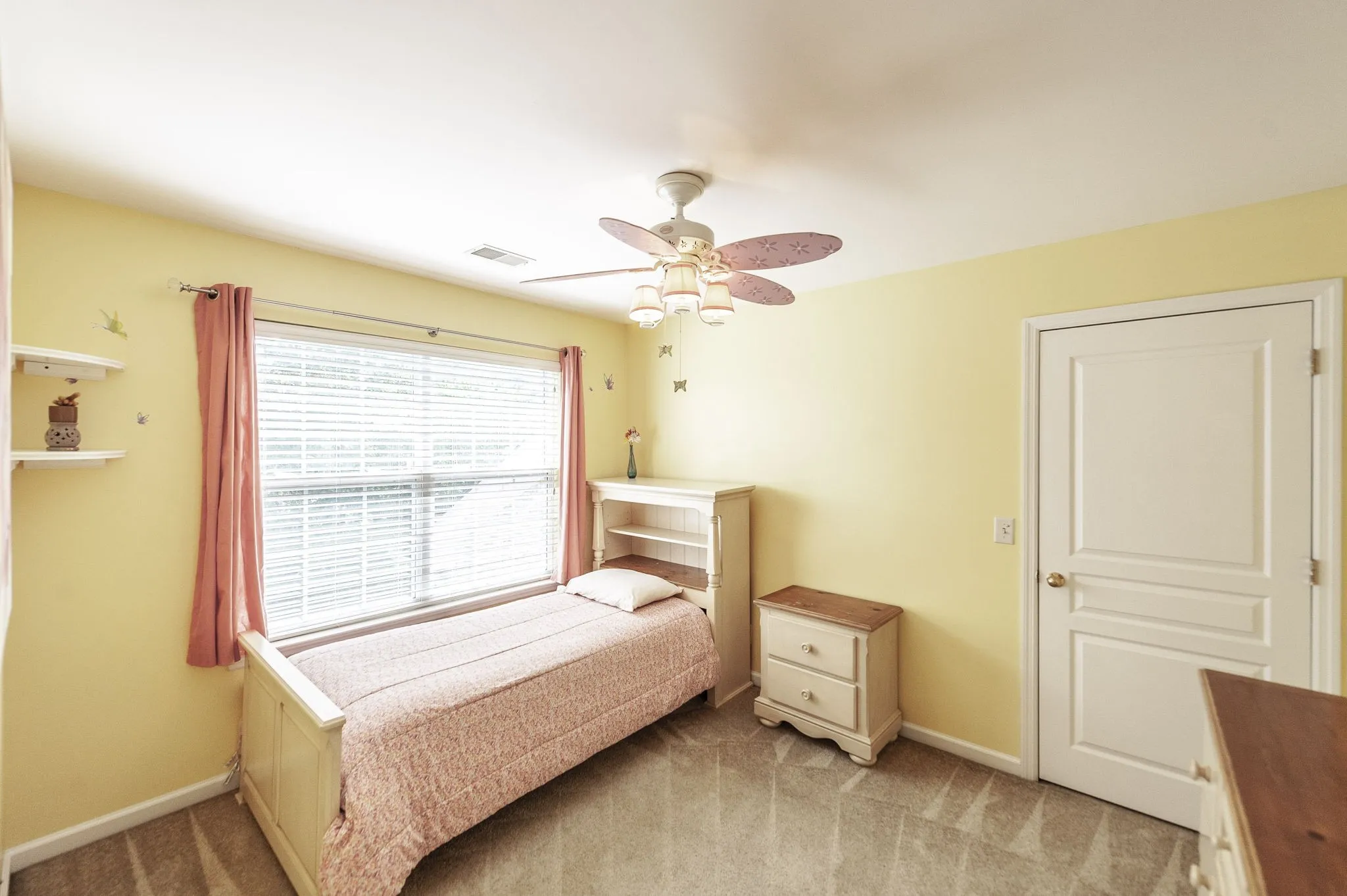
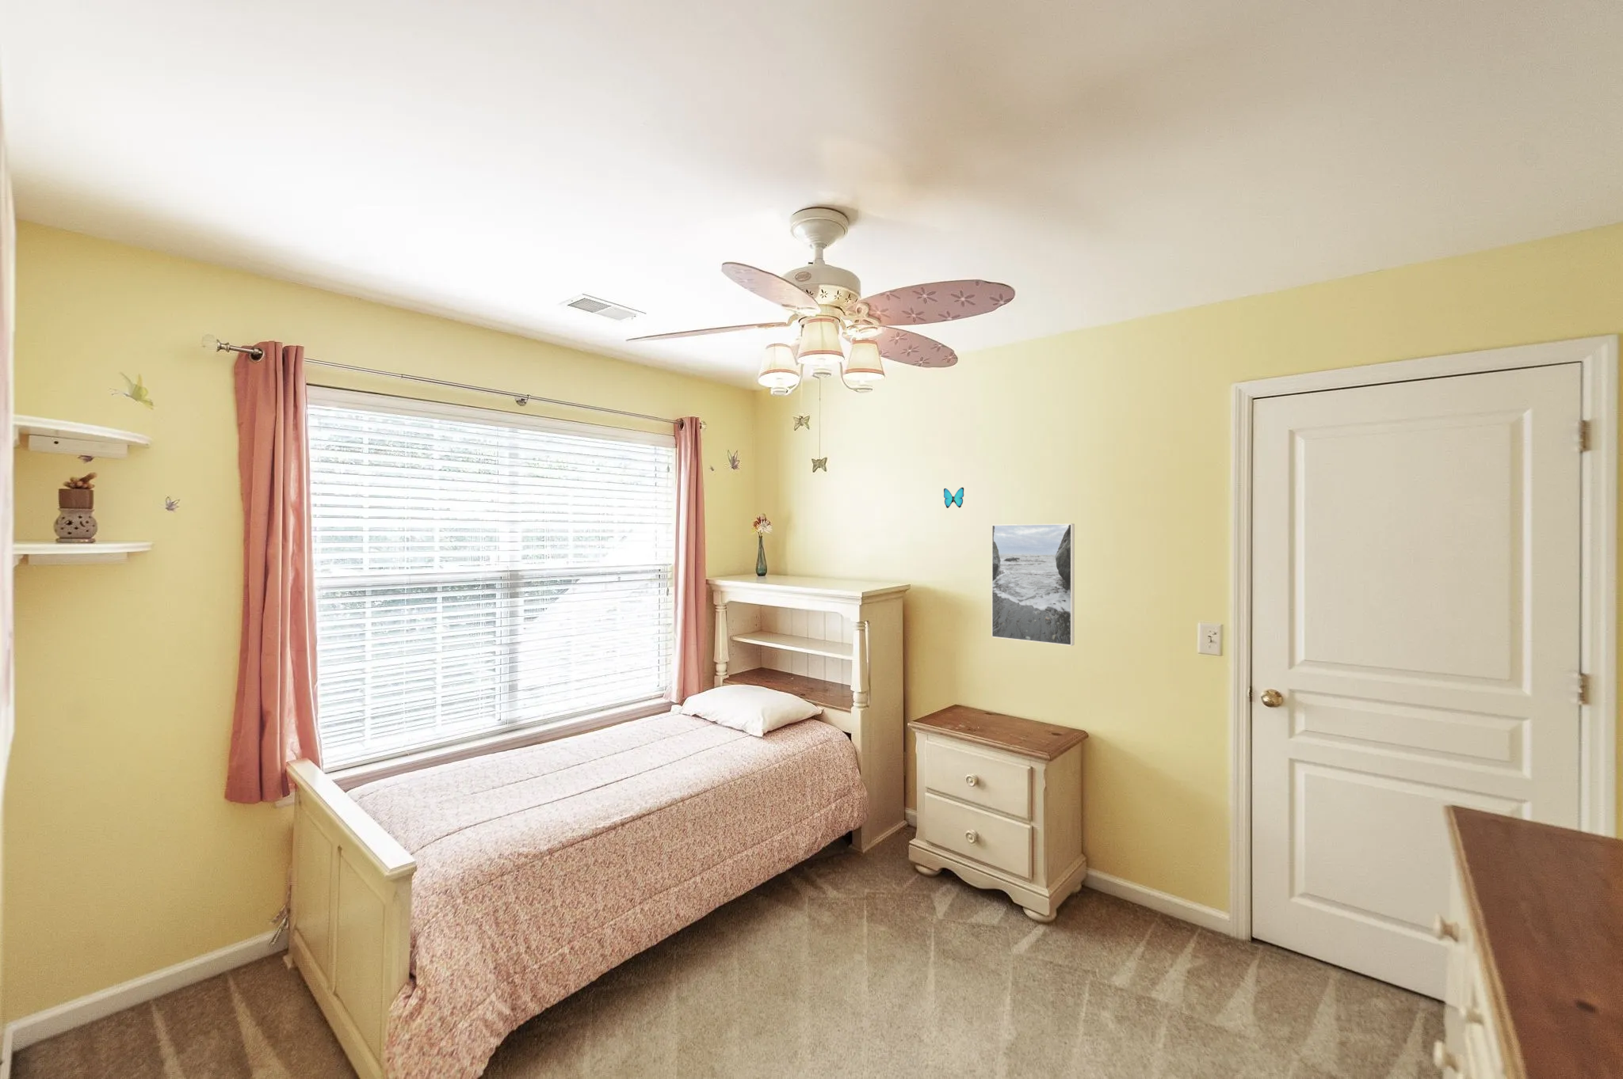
+ decorative butterfly (953, 497)
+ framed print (1031, 583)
